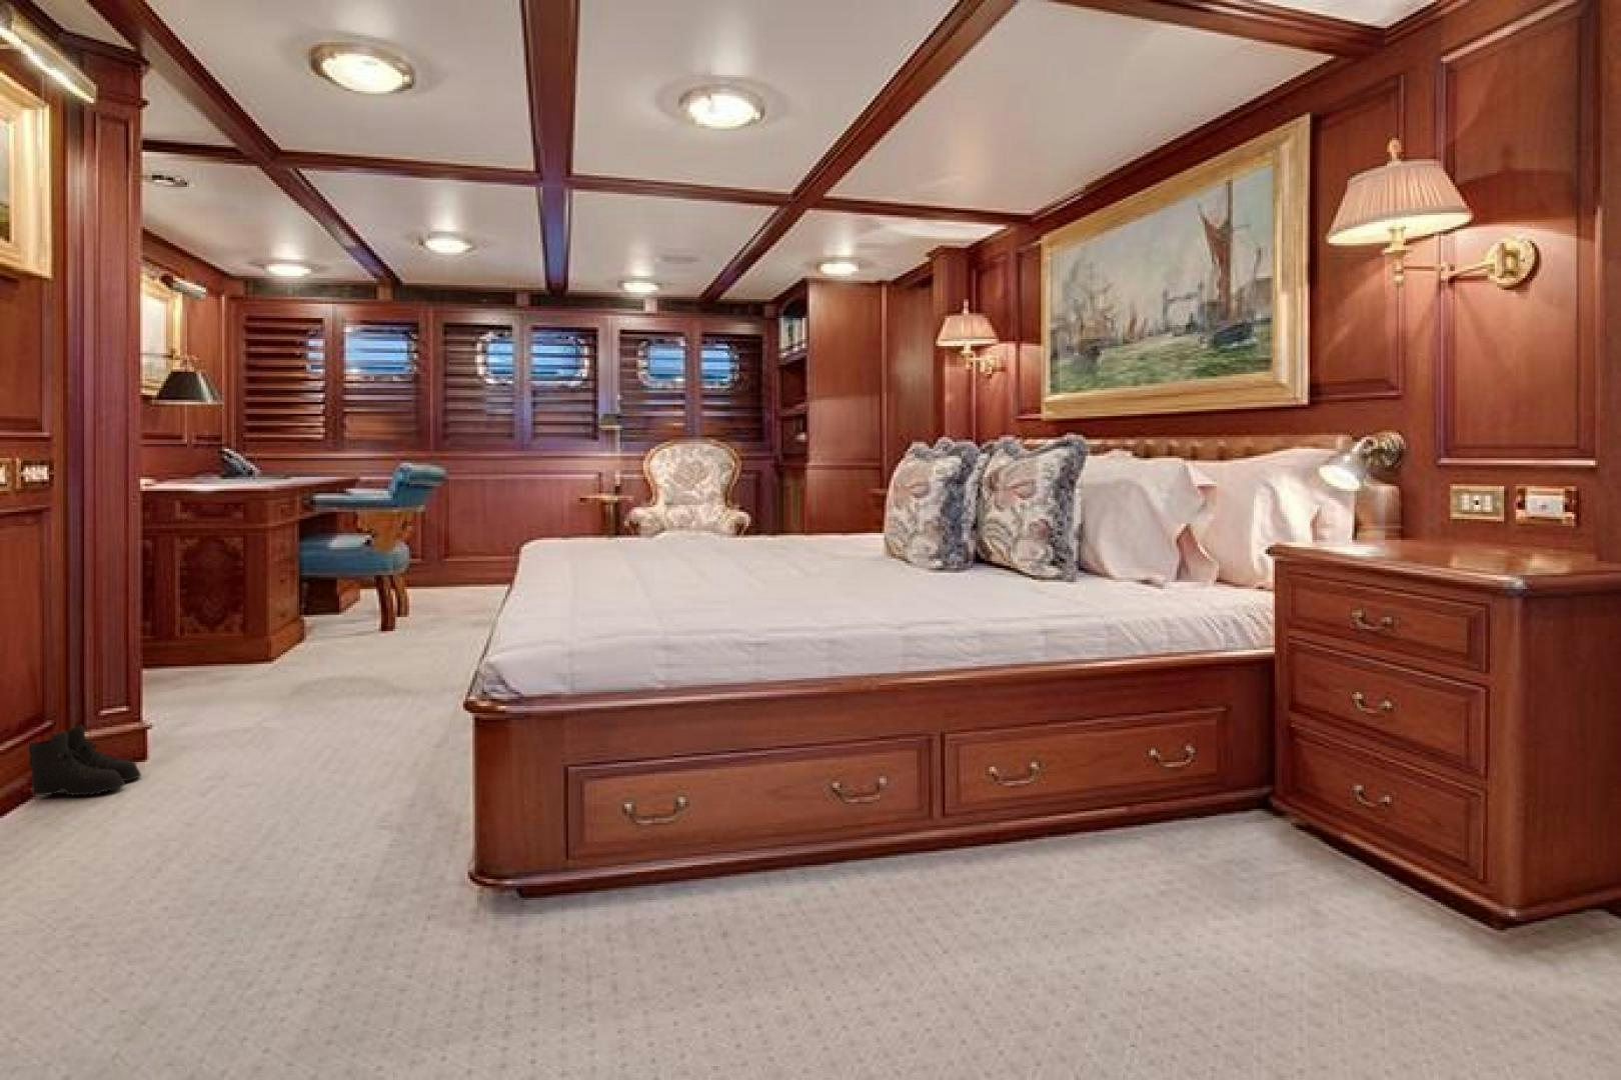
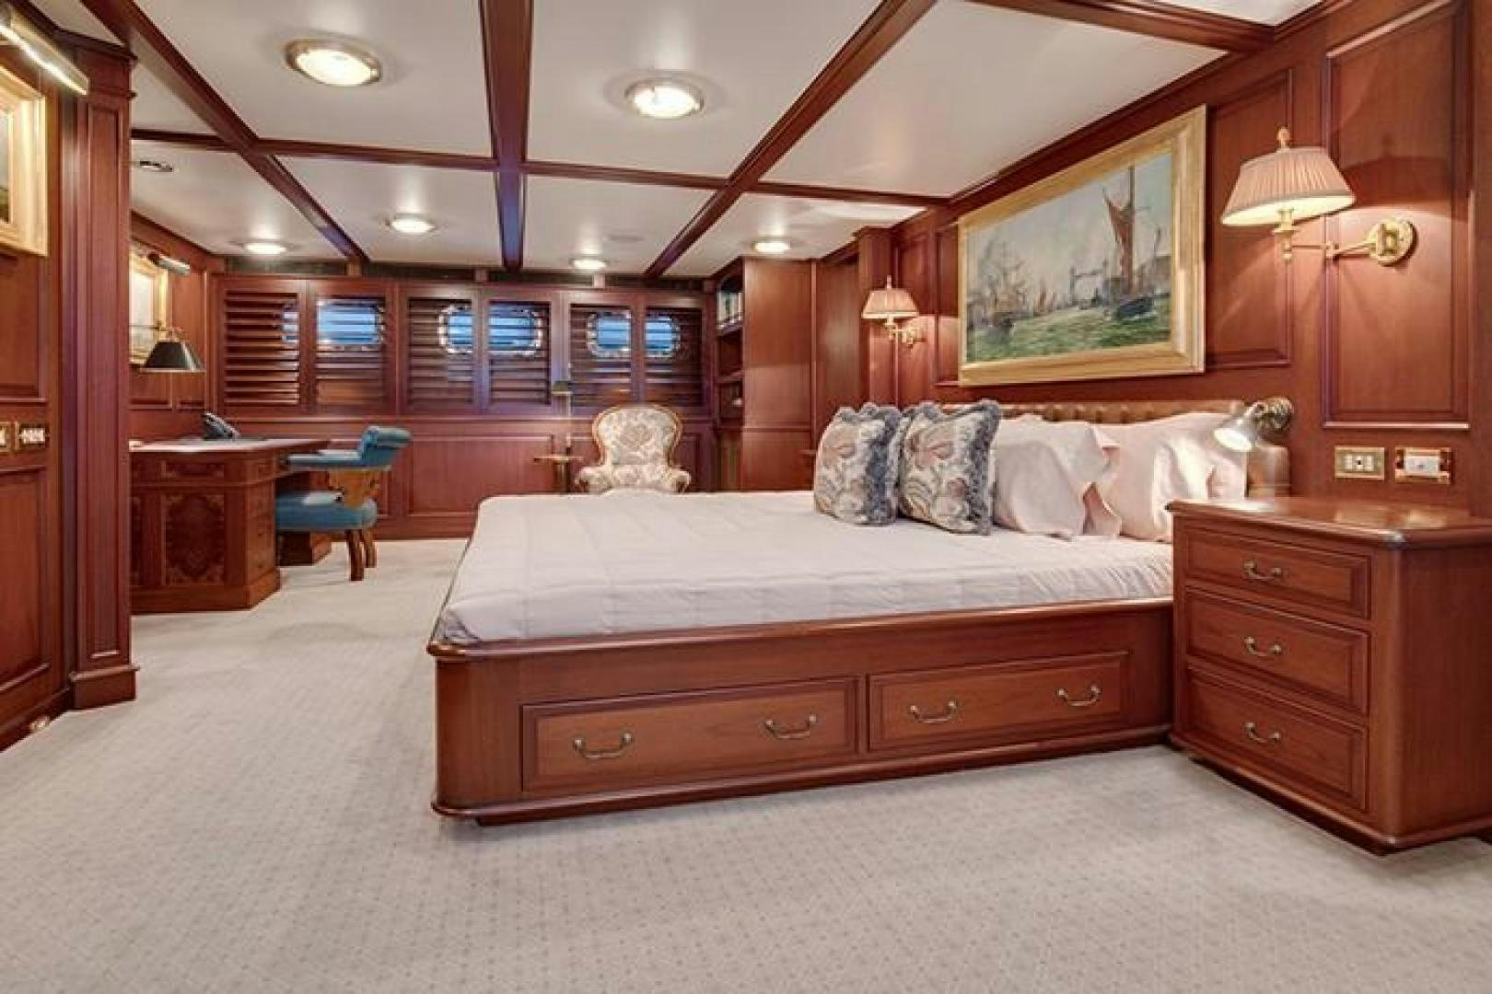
- boots (86, 757)
